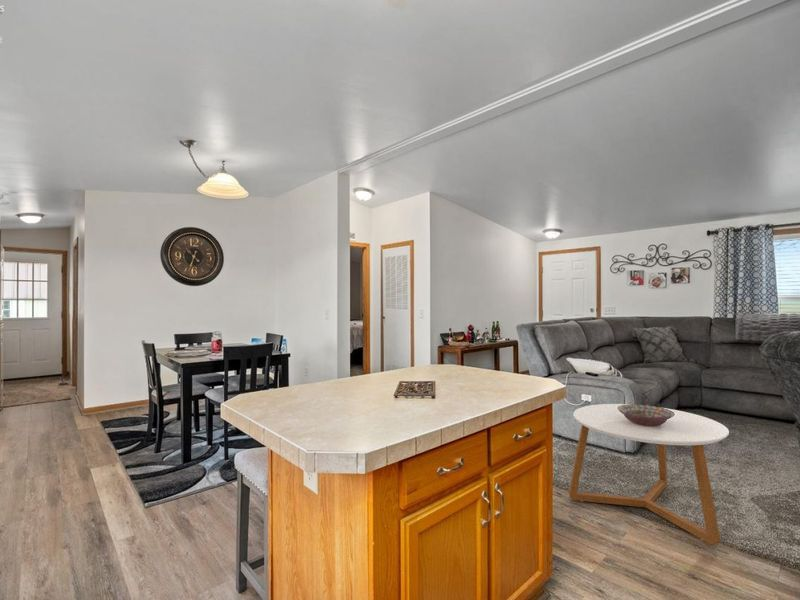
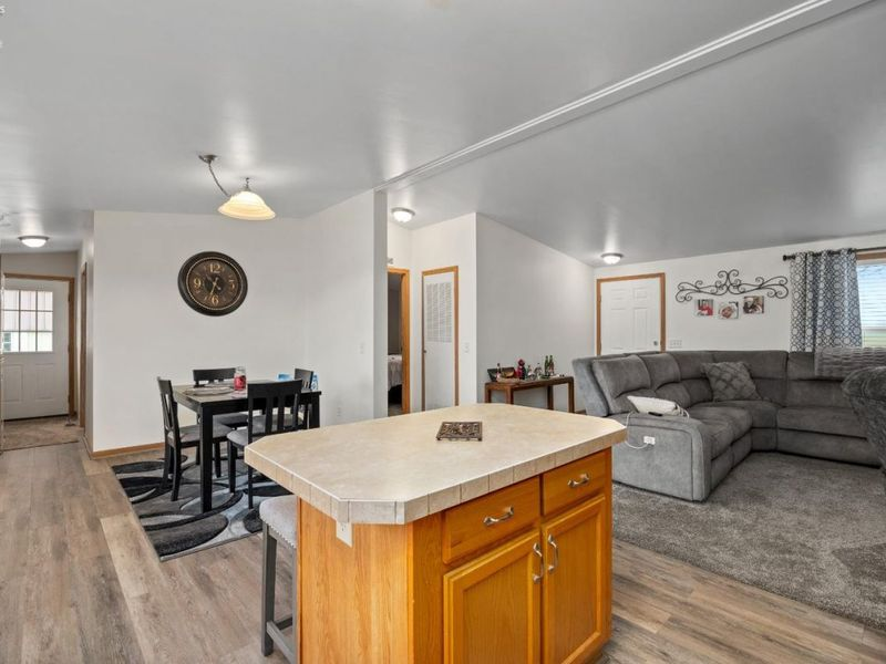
- coffee table (658, 461)
- decorative bowl (645, 416)
